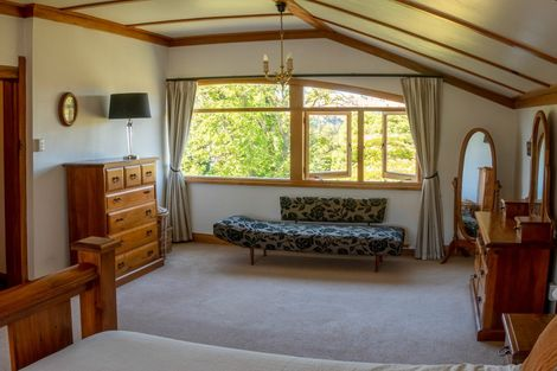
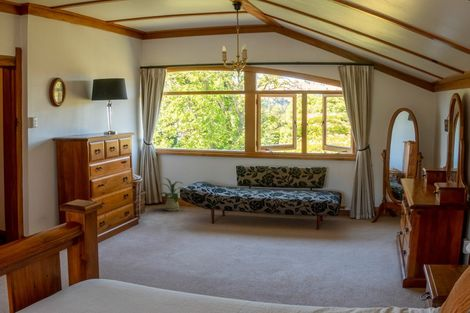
+ house plant (172, 194)
